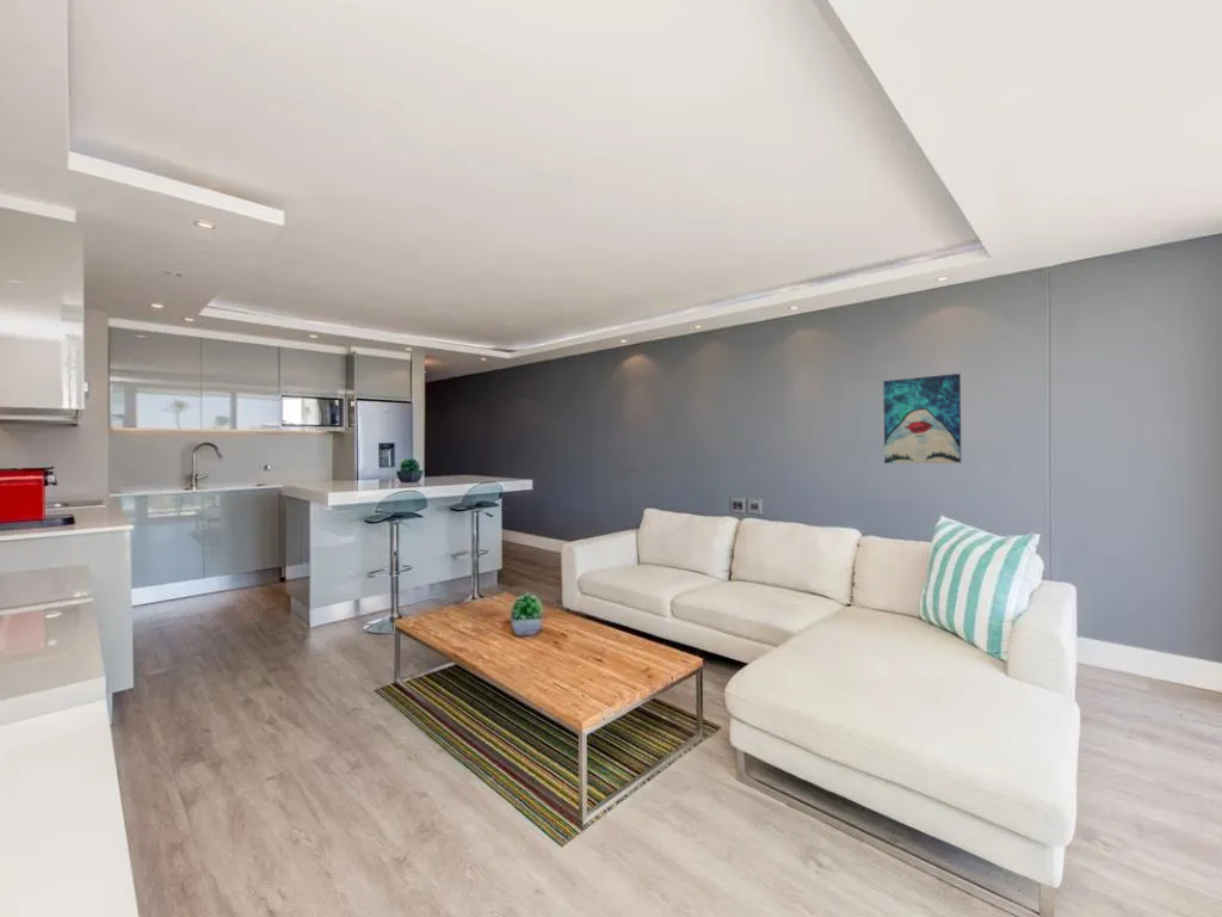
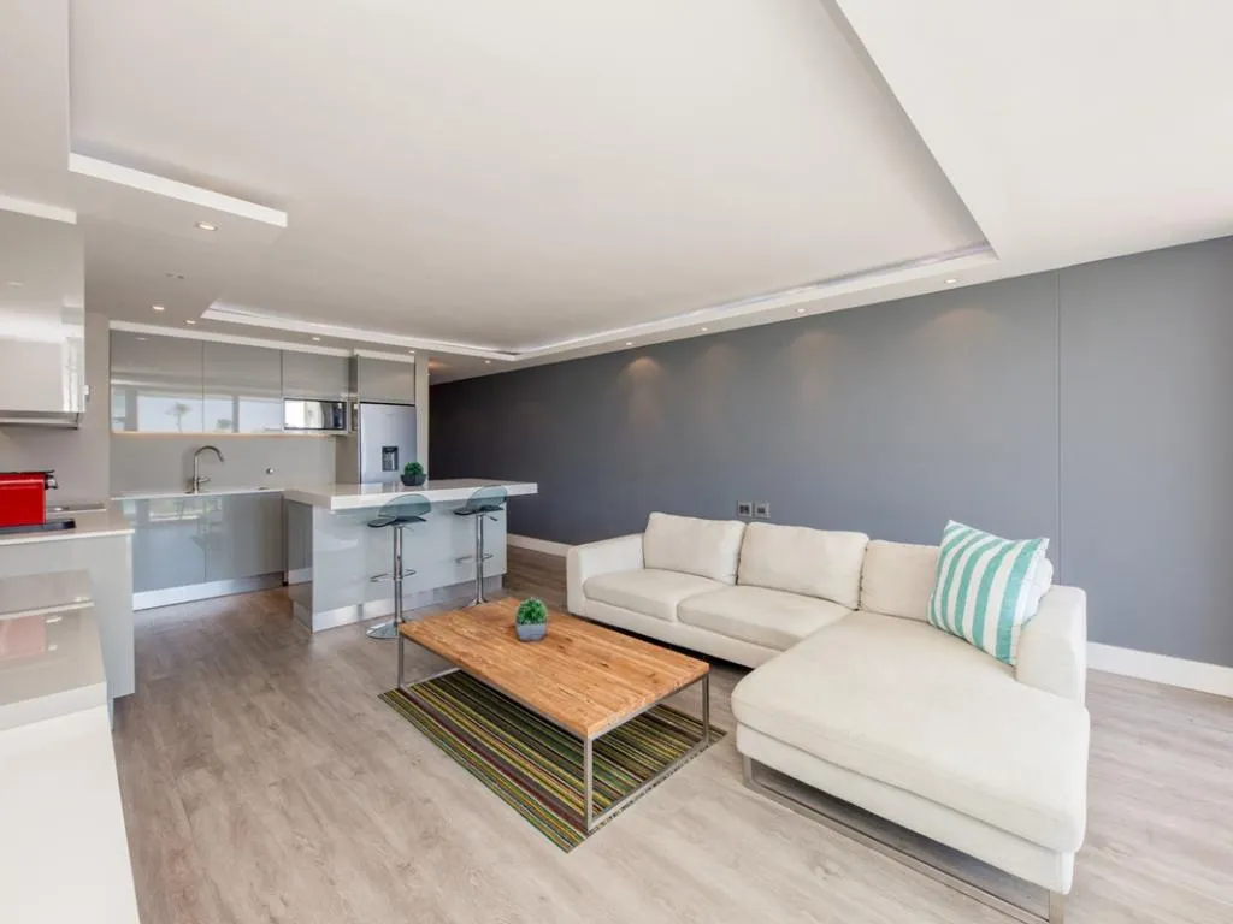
- wall art (920, 420)
